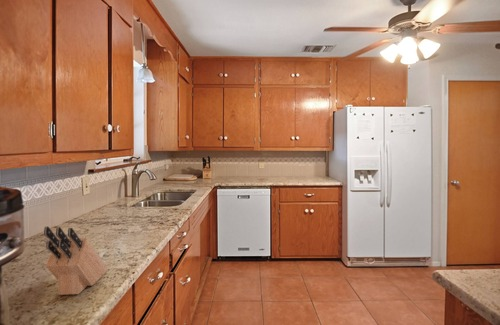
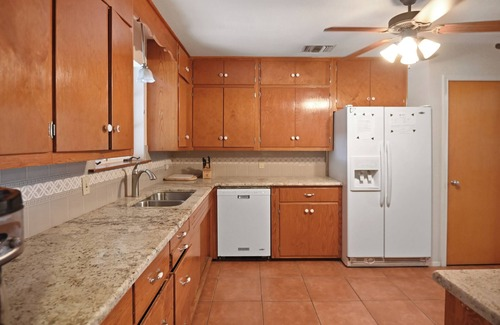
- knife block (77, 252)
